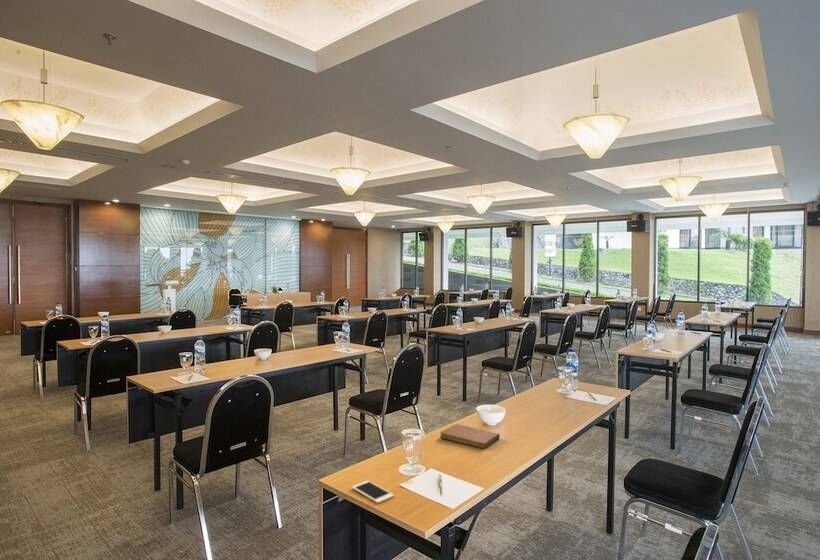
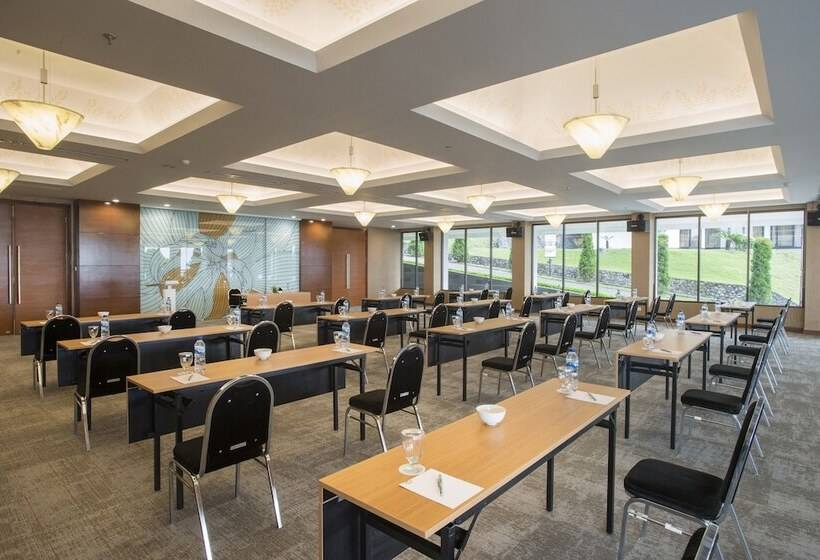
- cell phone (372, 491)
- notebook (469, 435)
